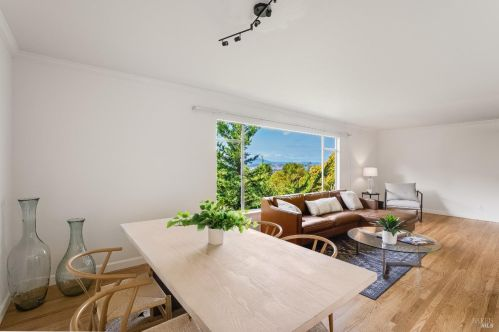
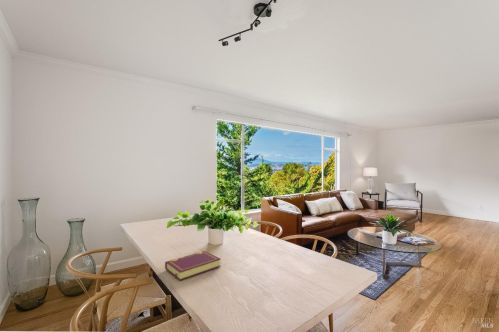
+ book (192, 263)
